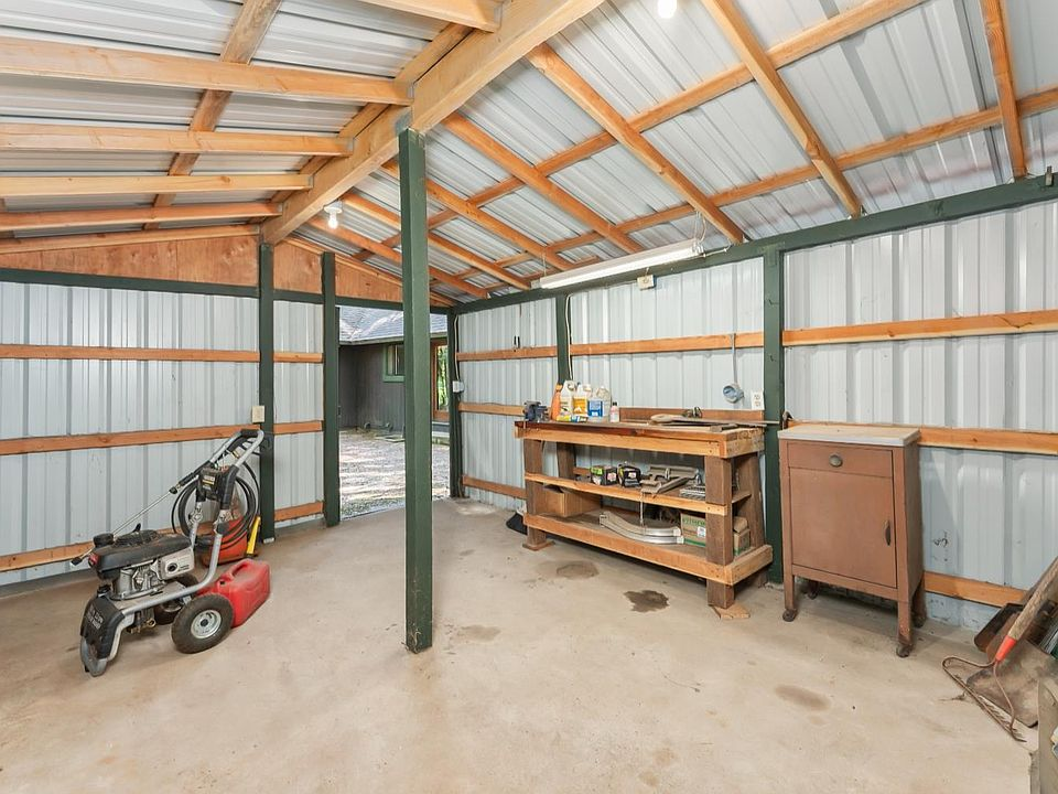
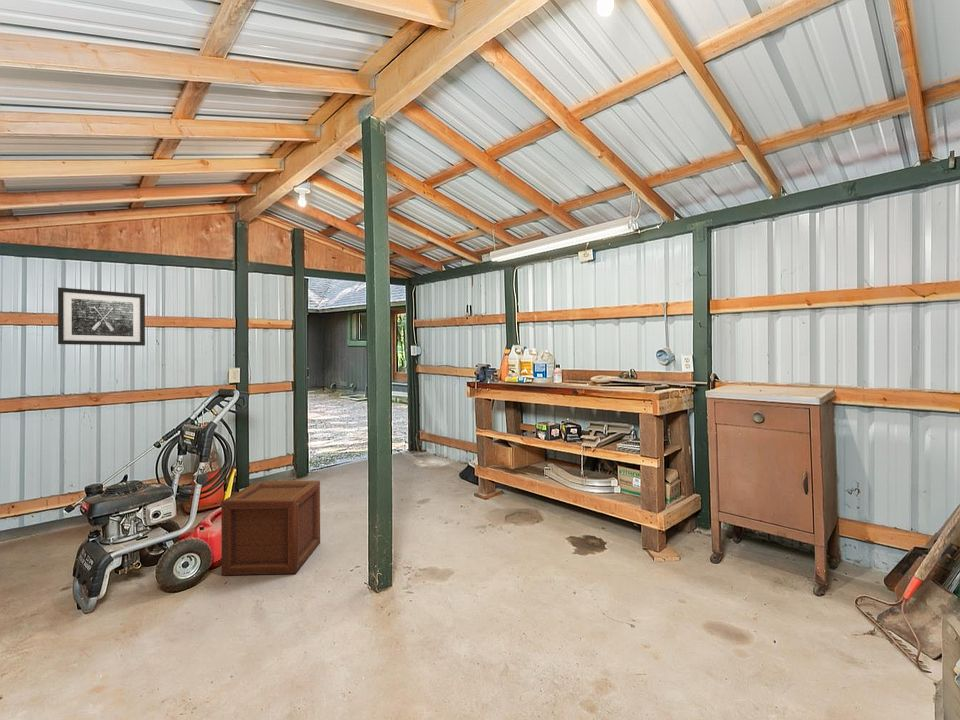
+ wall art (103, 318)
+ wooden crate (274, 524)
